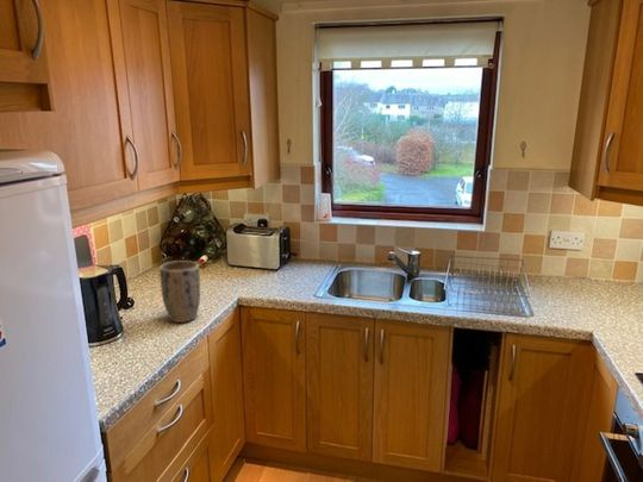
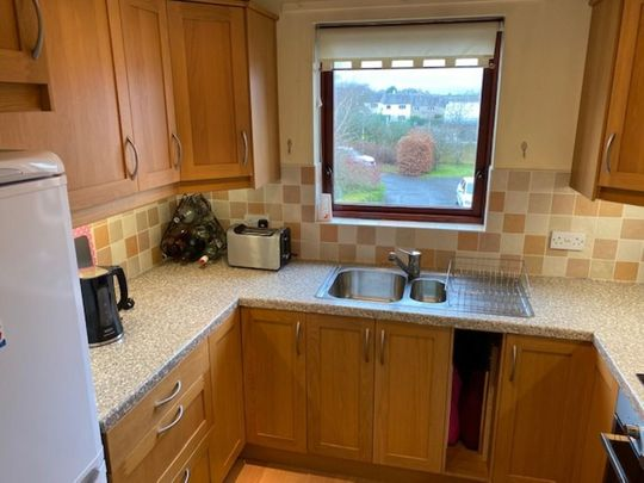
- plant pot (180, 292)
